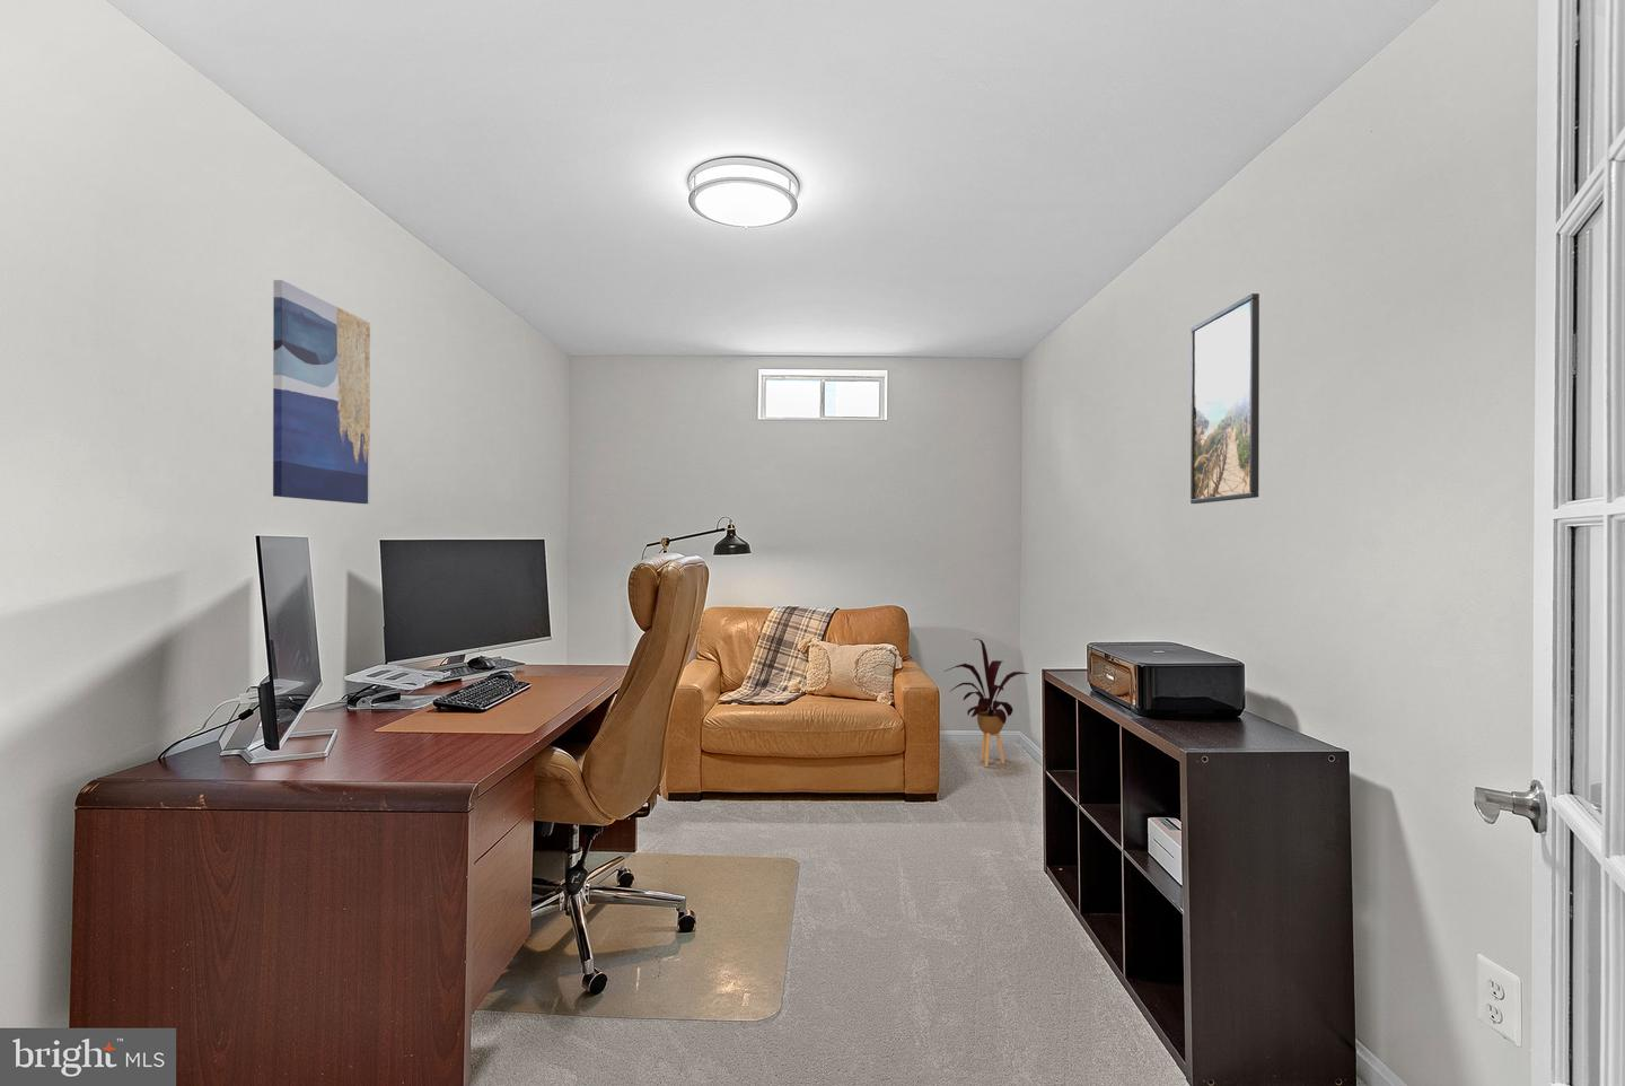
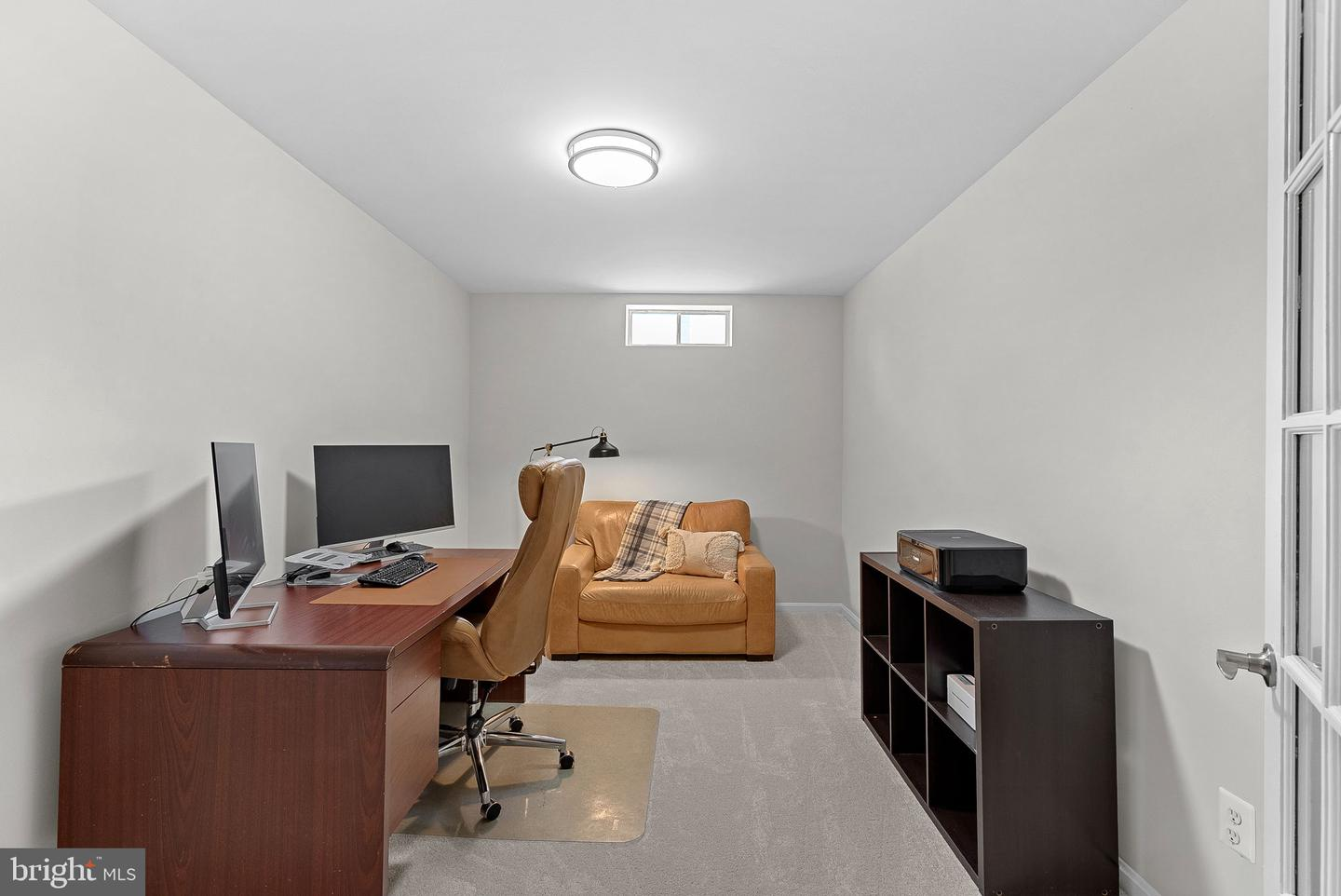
- wall art (325, 402)
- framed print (1223, 406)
- house plant (985, 699)
